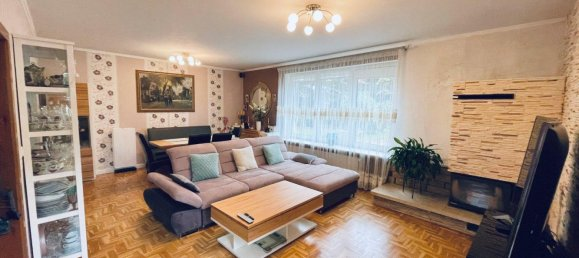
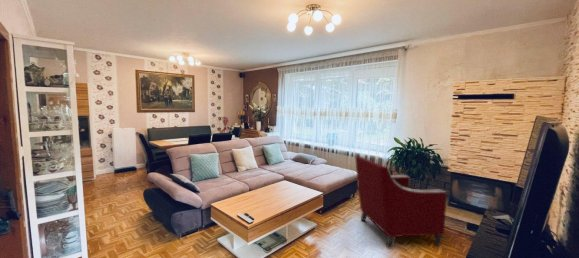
+ armchair (395, 196)
